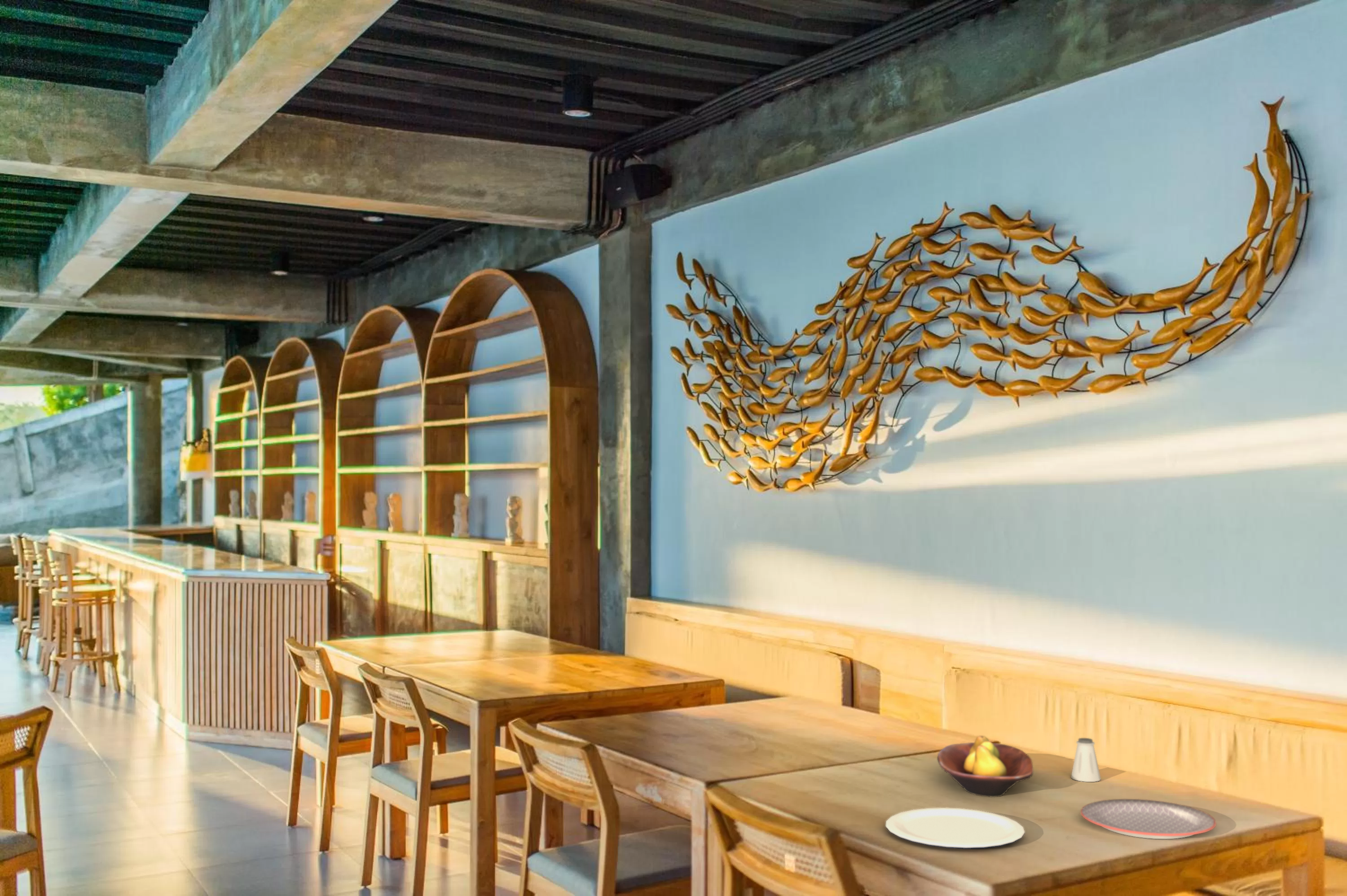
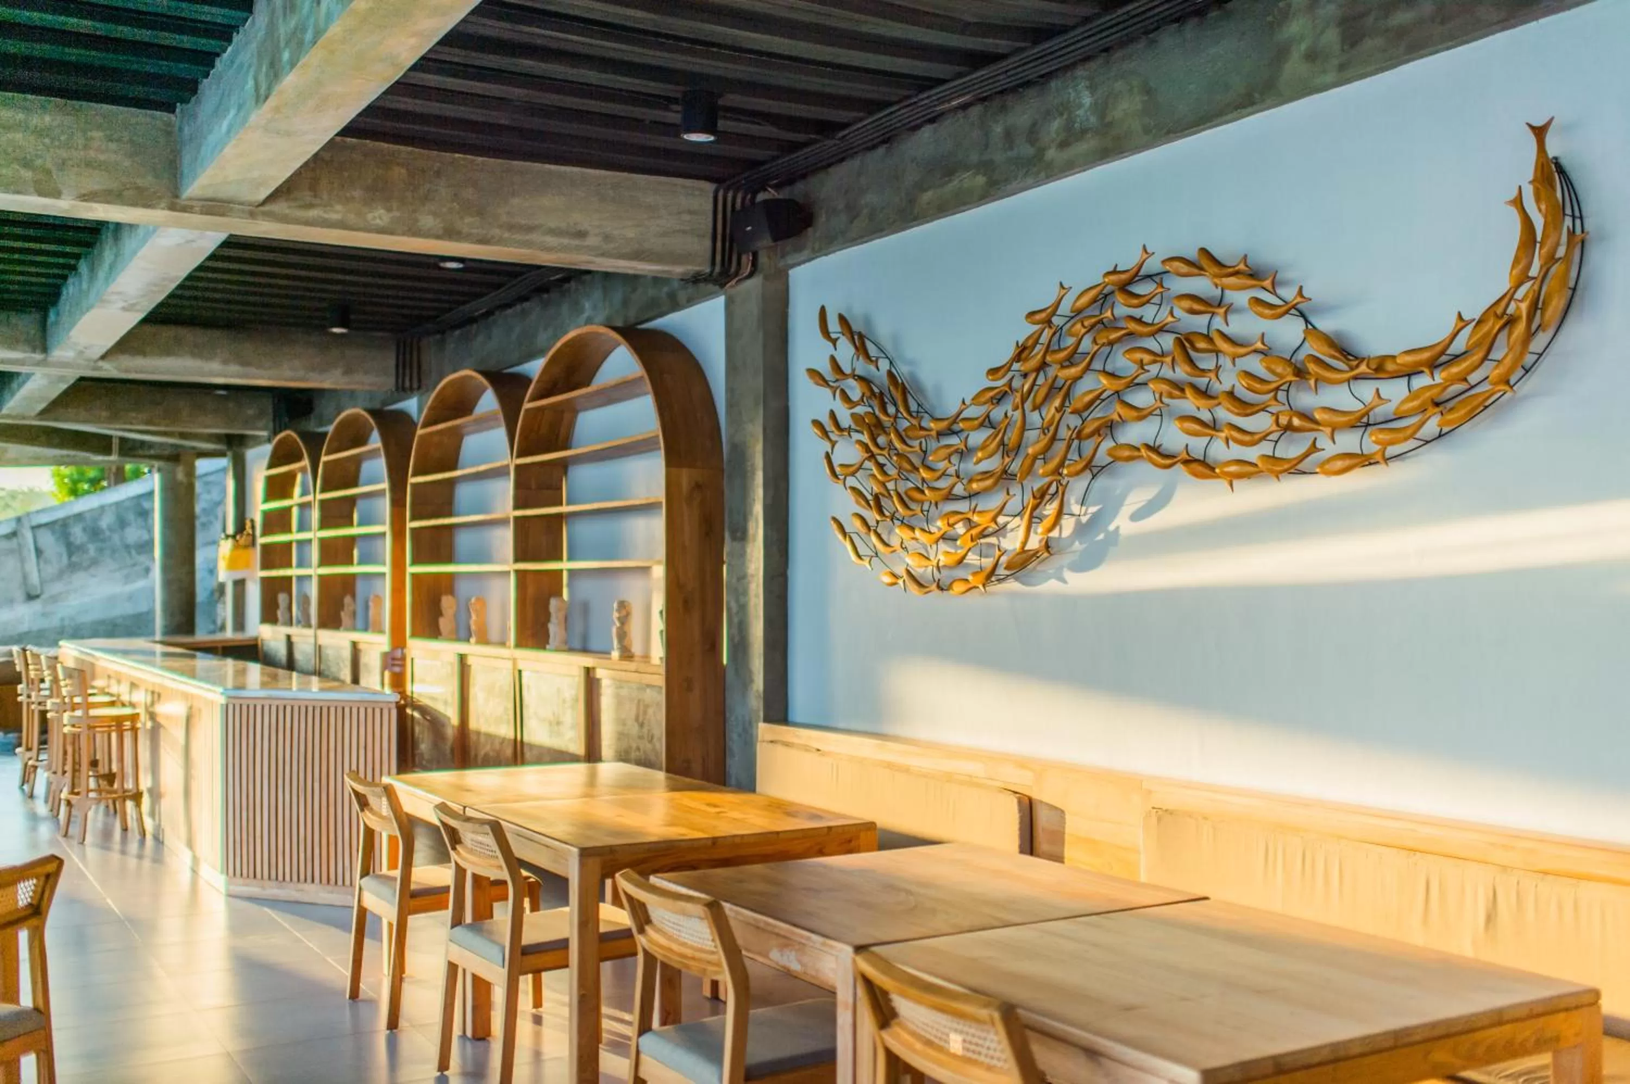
- plate (954, 829)
- plate (1147, 821)
- fruit bowl (985, 762)
- saltshaker (1085, 759)
